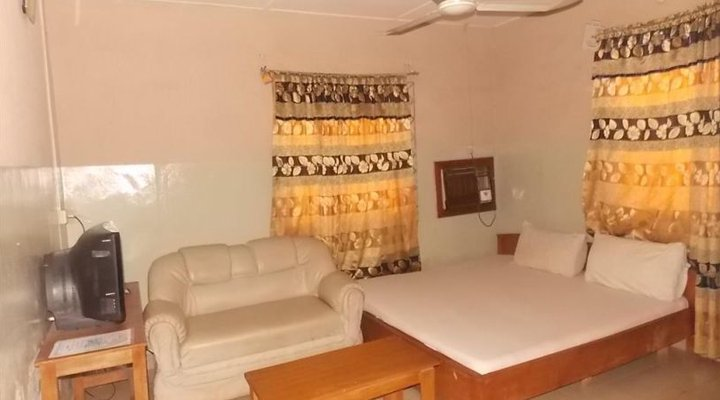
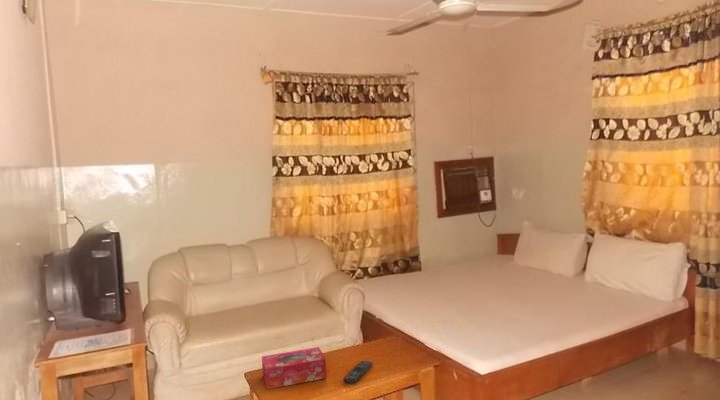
+ remote control (358, 371)
+ tissue box (293, 367)
